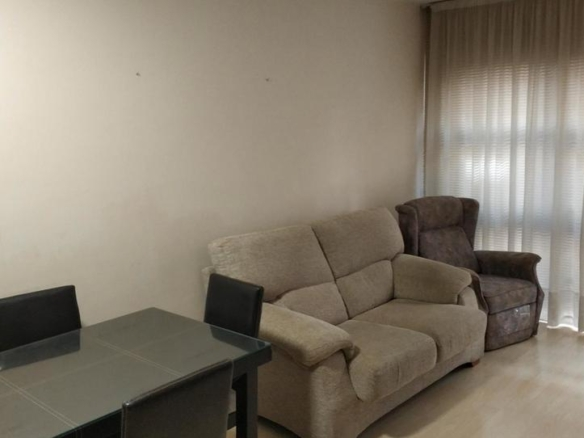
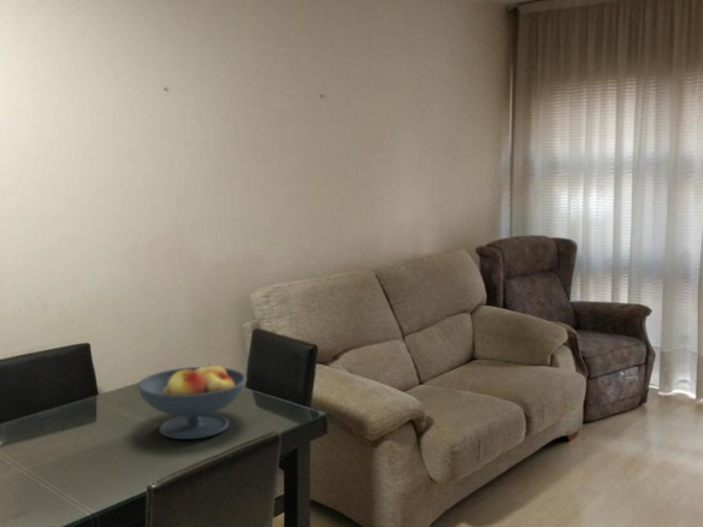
+ fruit bowl (193, 395)
